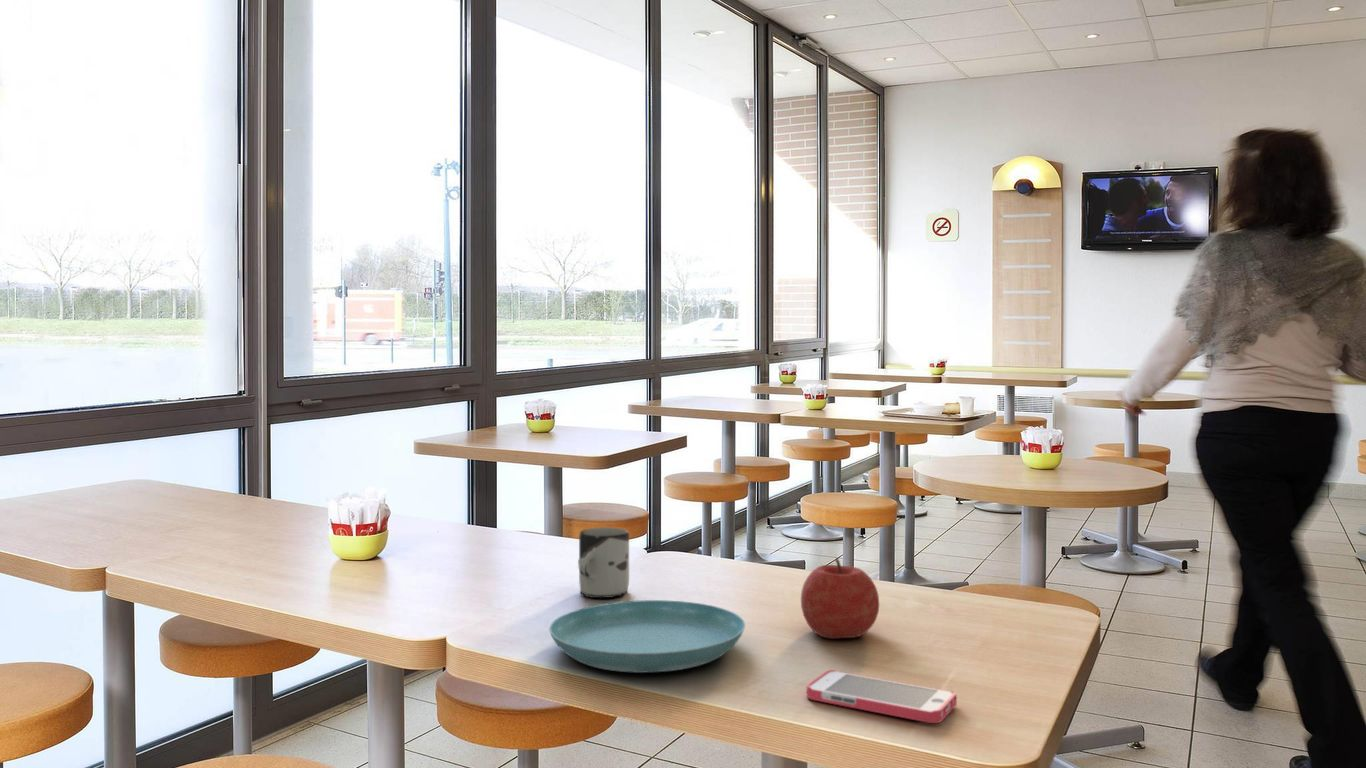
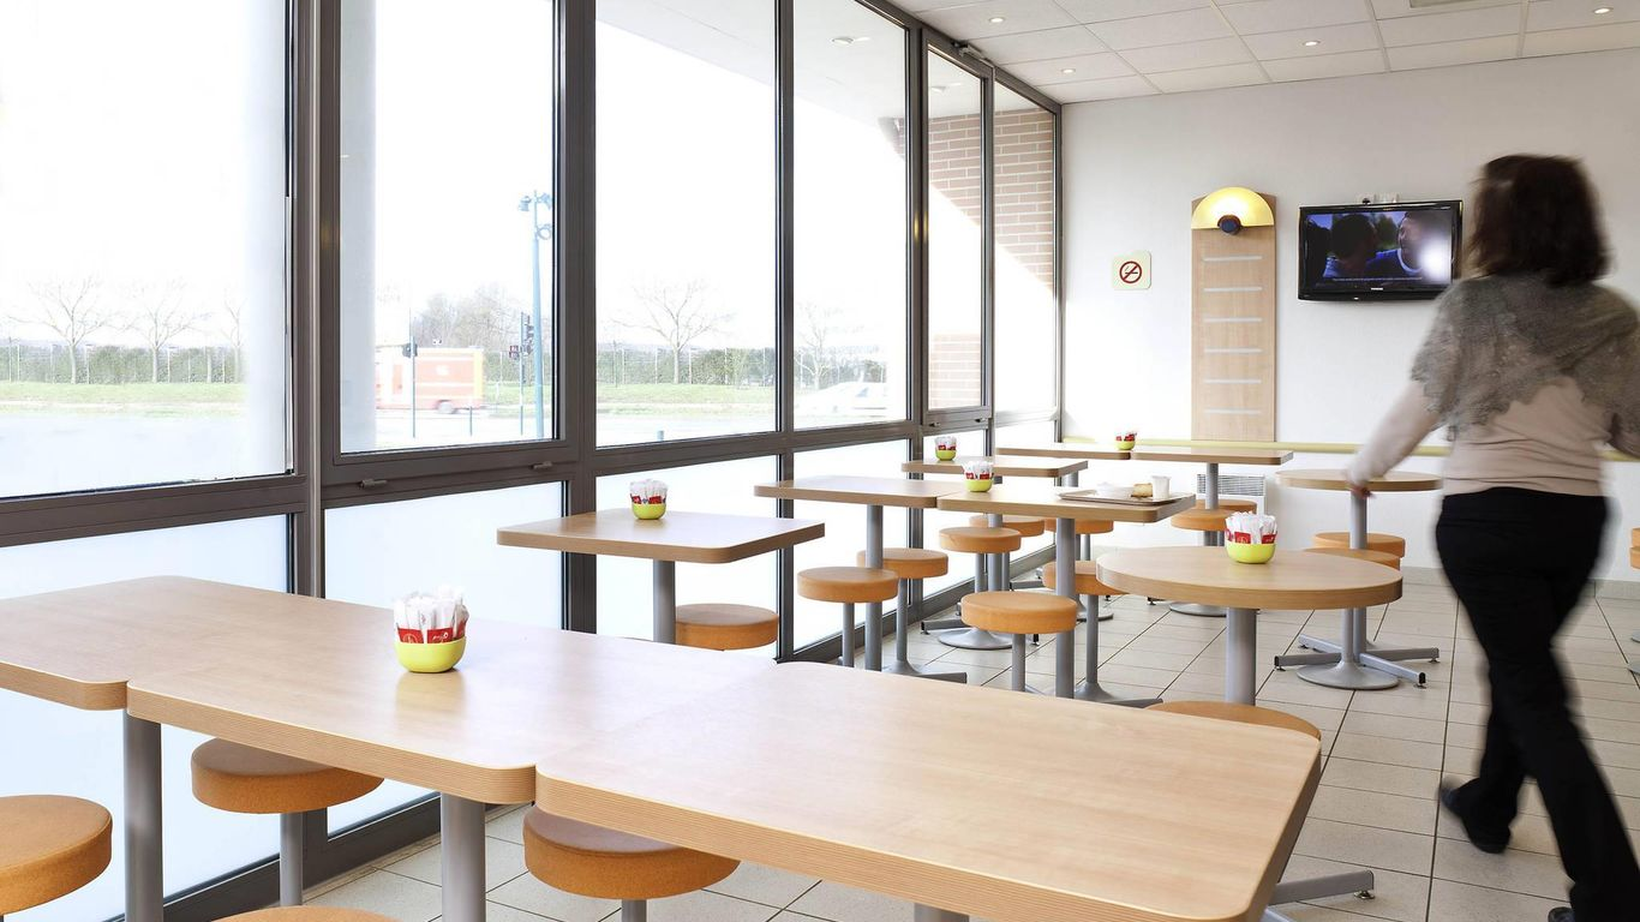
- smartphone (880, 695)
- cup (599, 563)
- saucer (647, 636)
- fruit (837, 595)
